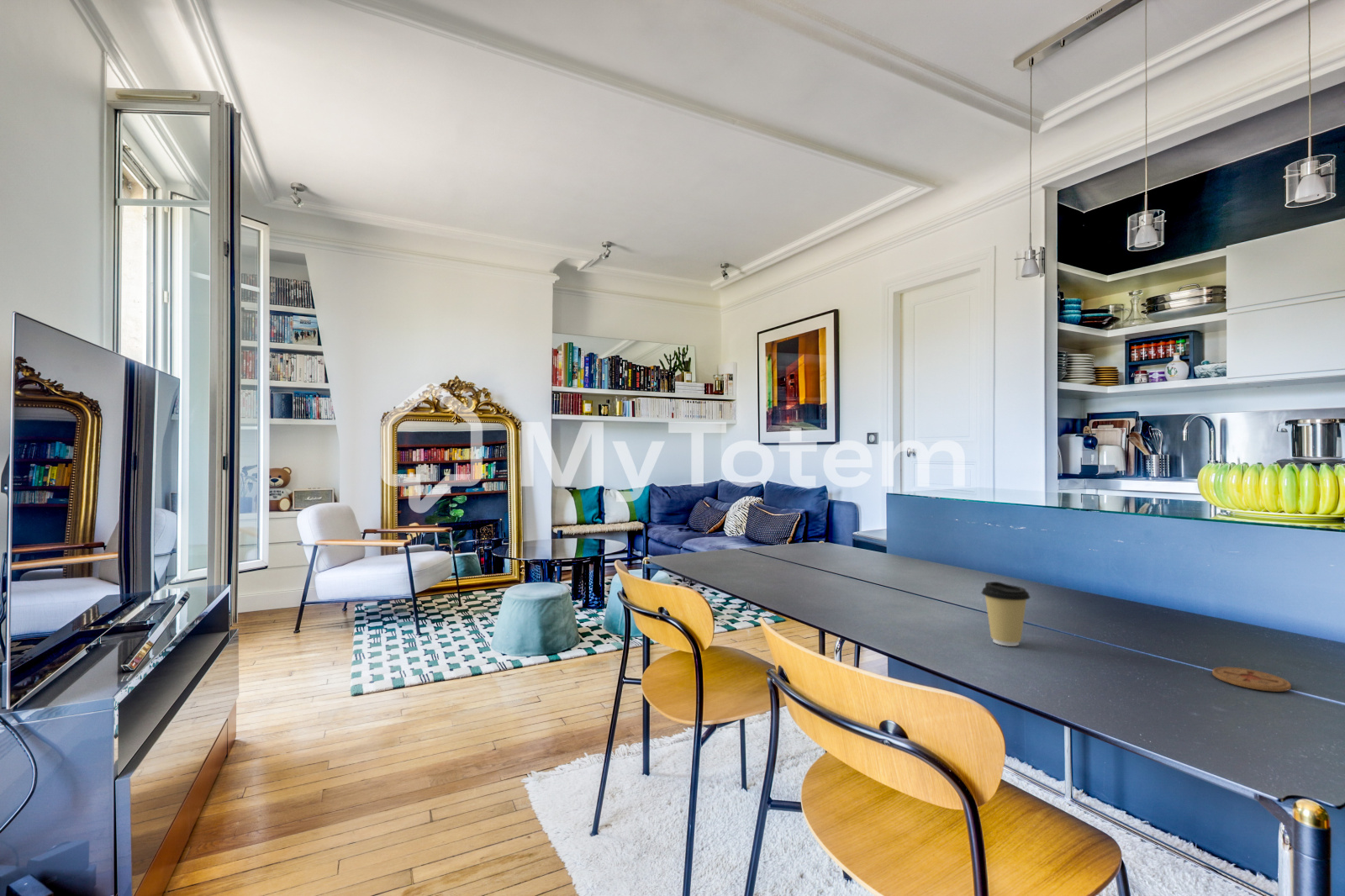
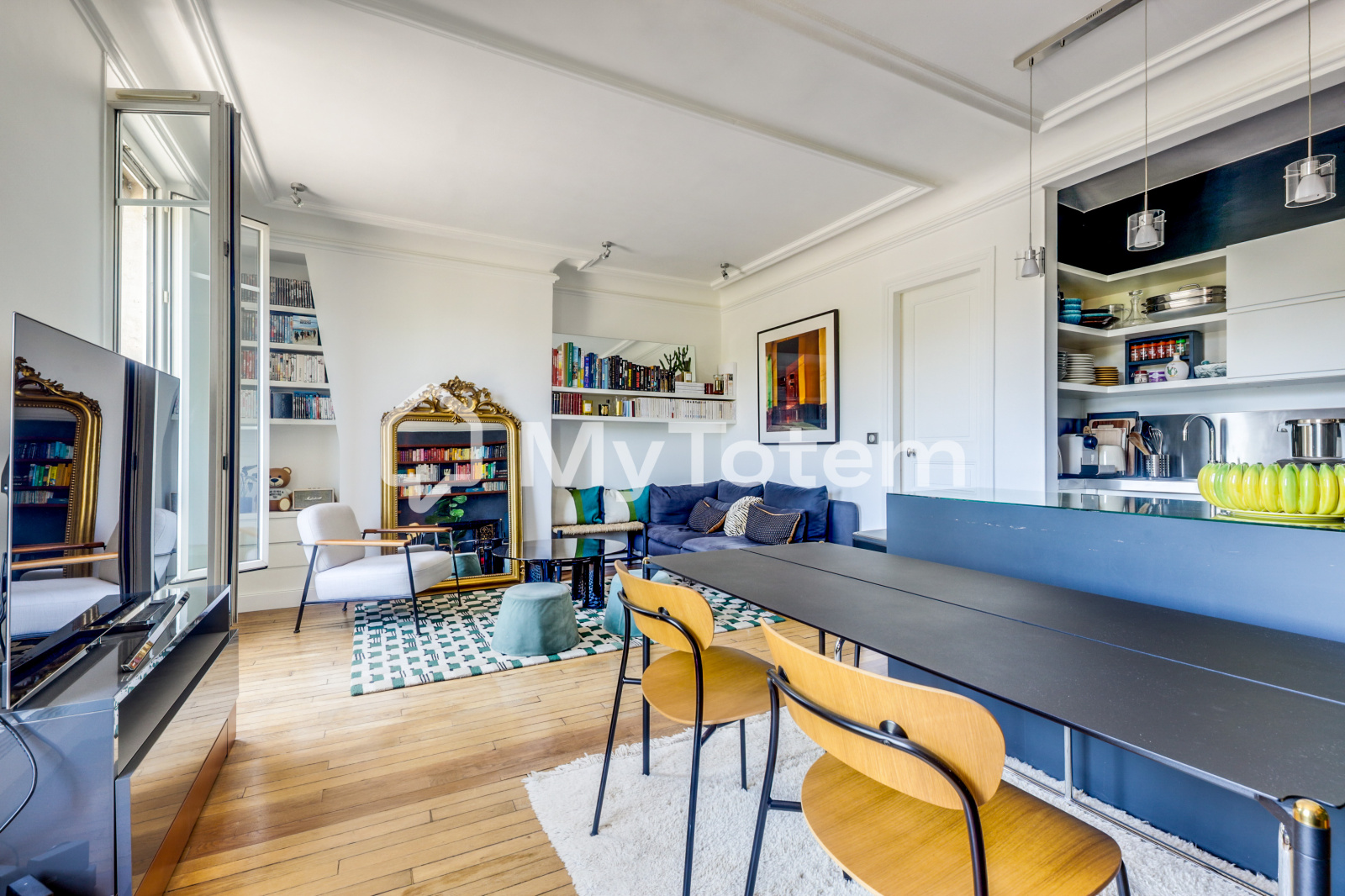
- coaster (1250, 678)
- coffee cup (1005, 614)
